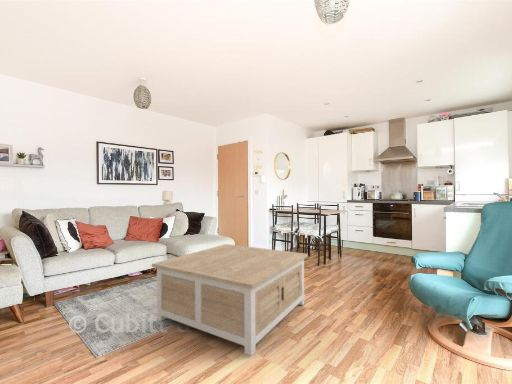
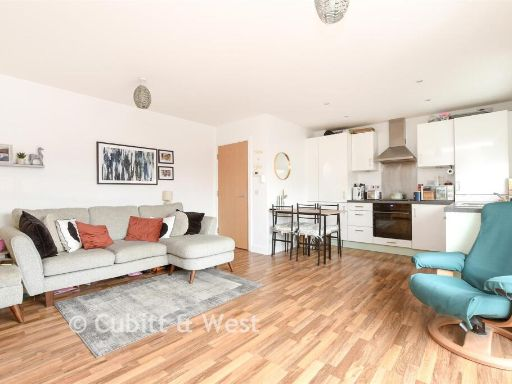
- coffee table (235, 284)
